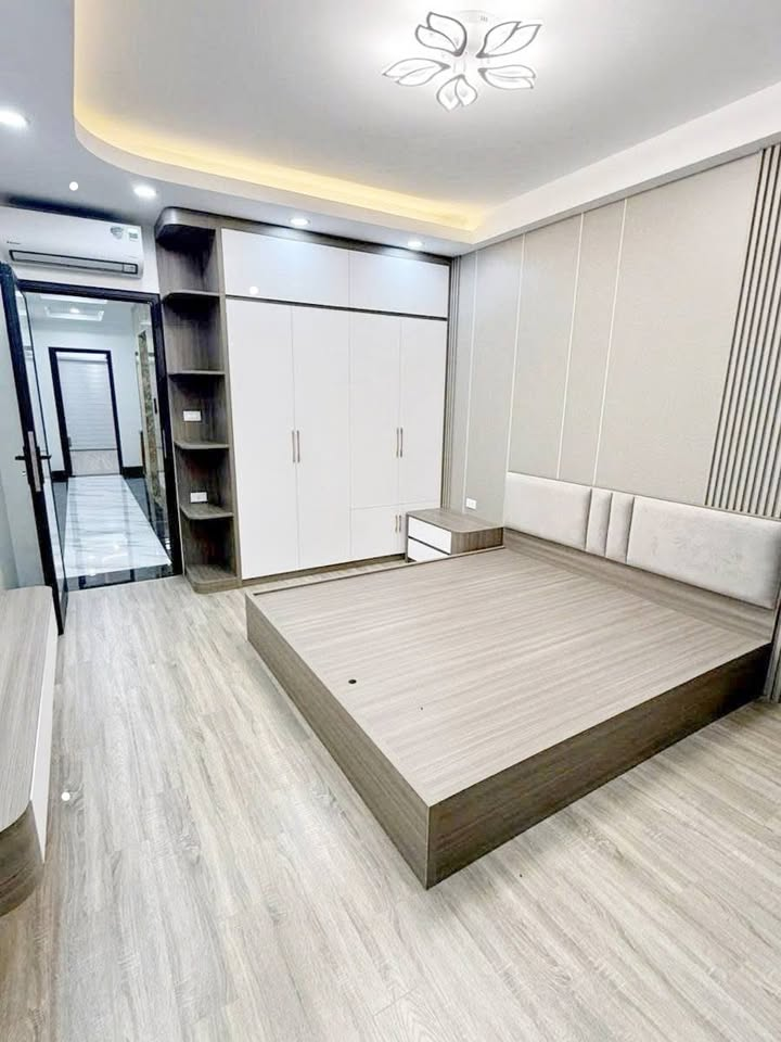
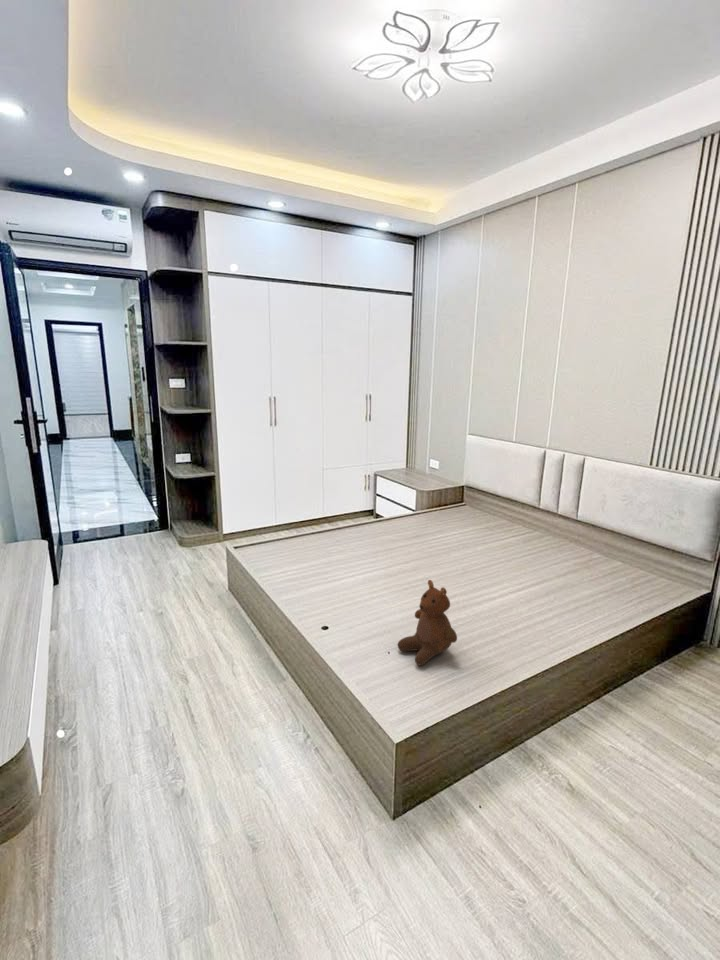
+ teddy bear (426, 619)
